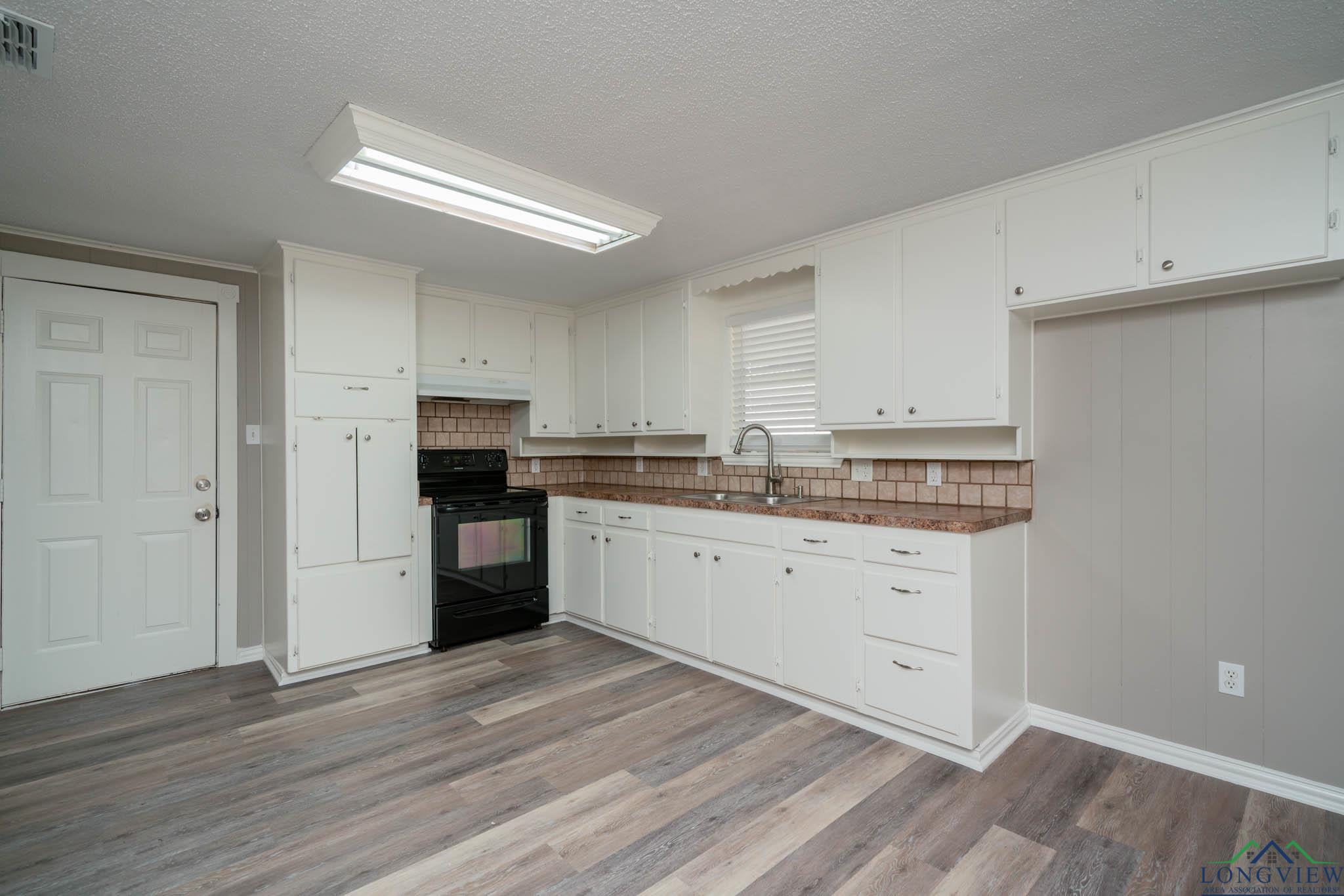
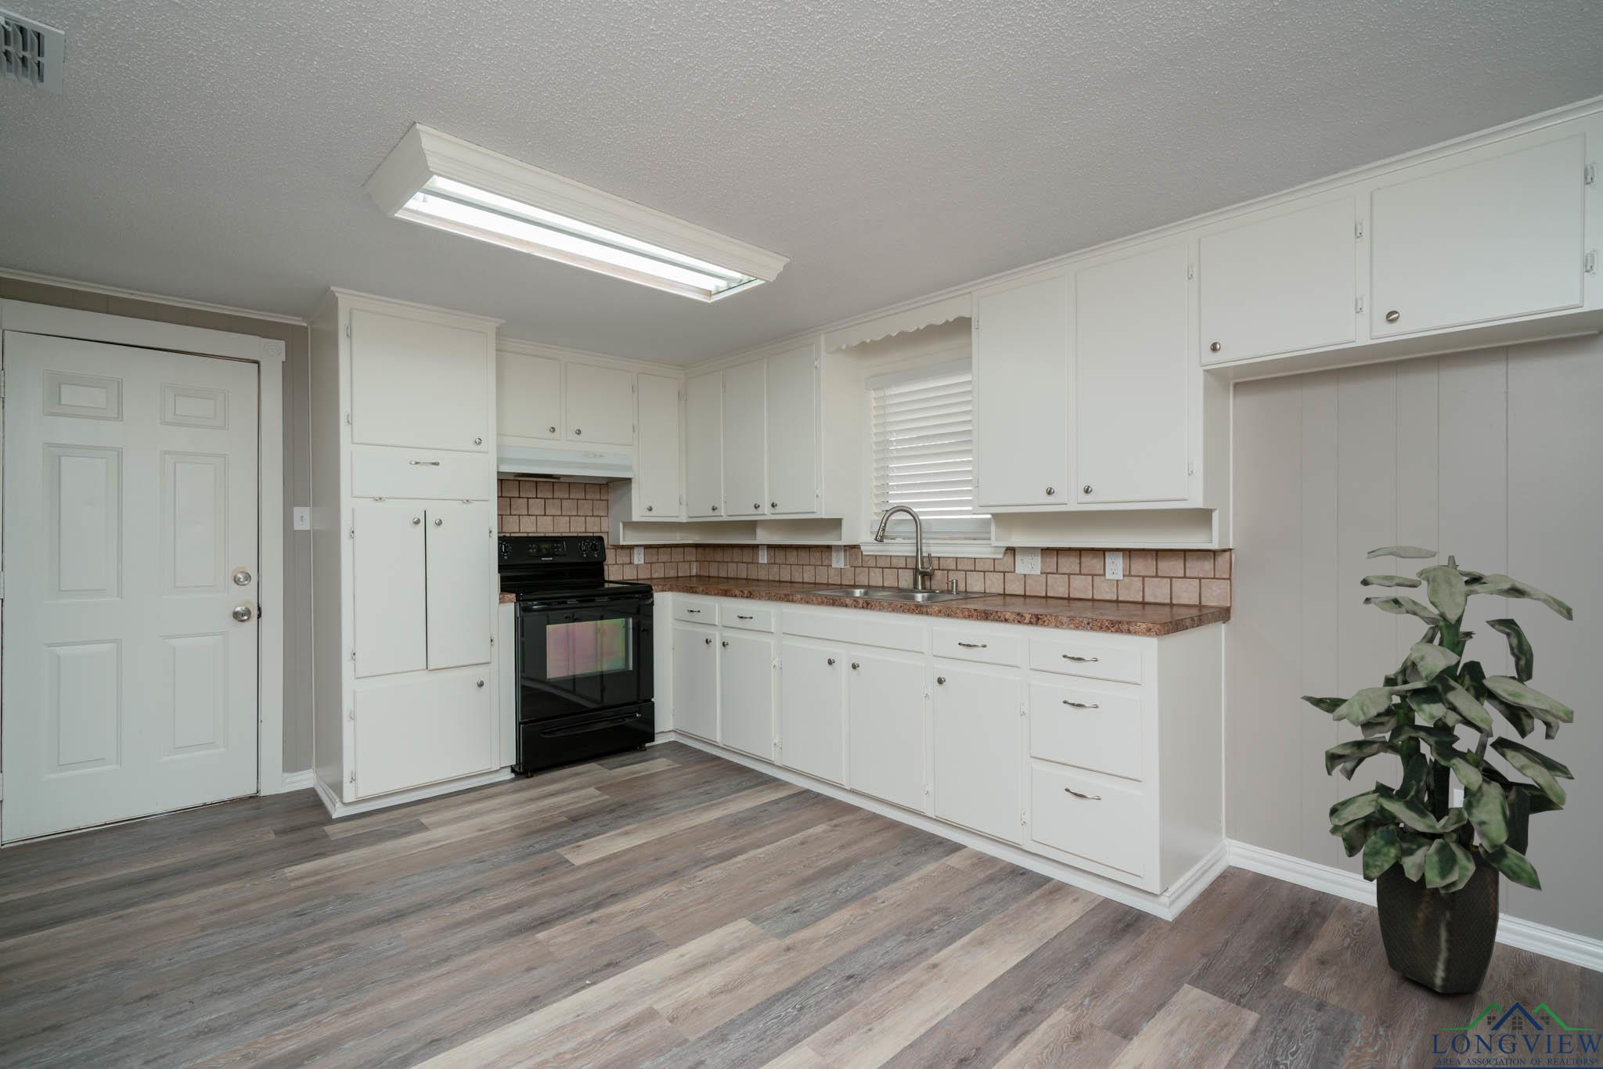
+ indoor plant (1429, 758)
